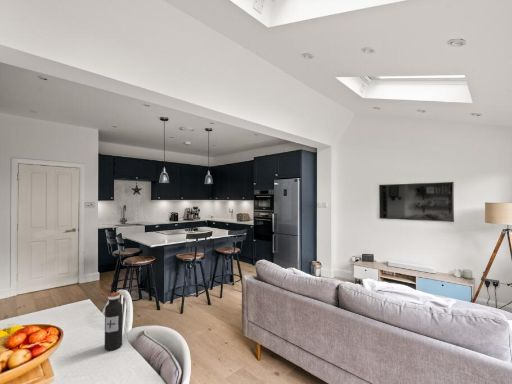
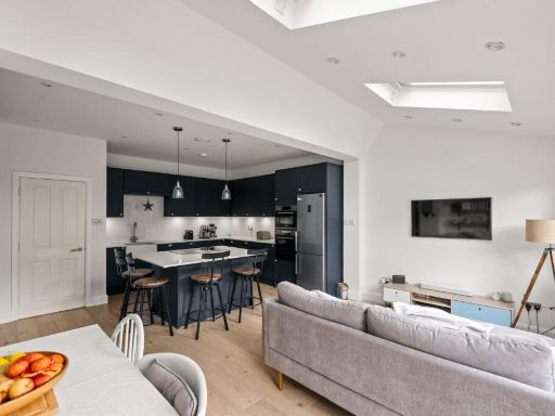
- water bottle (113, 320)
